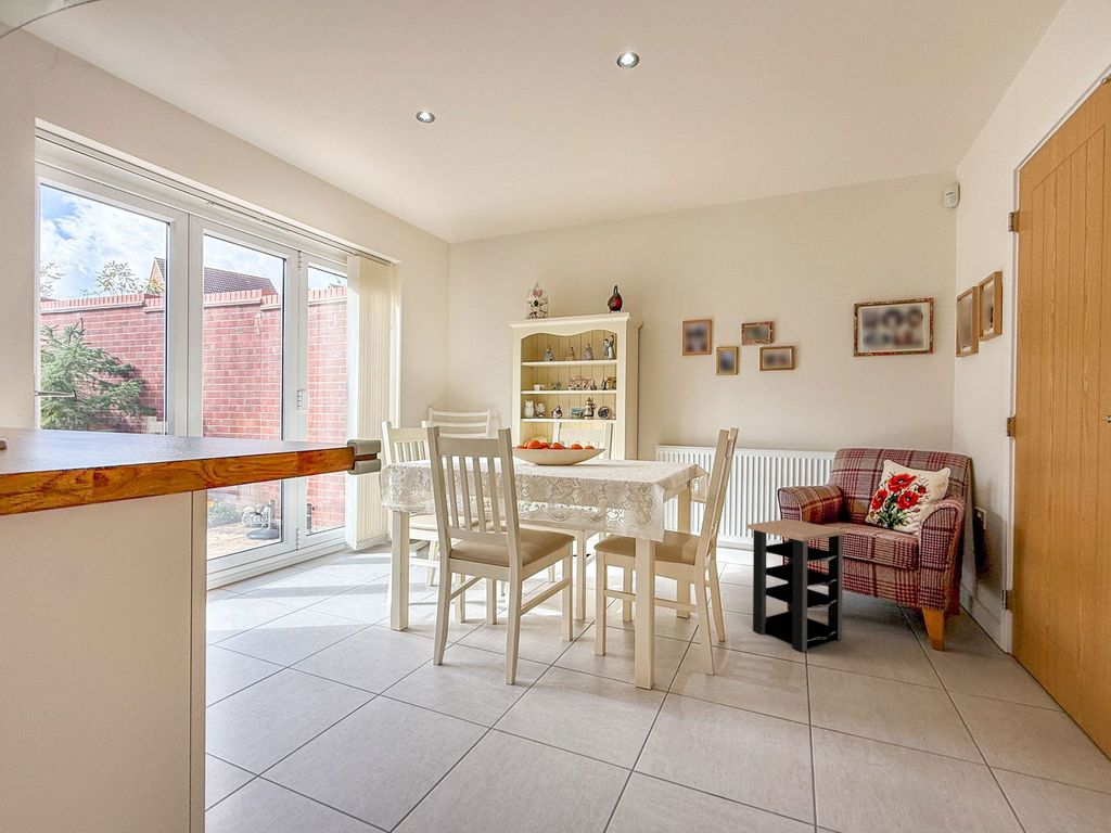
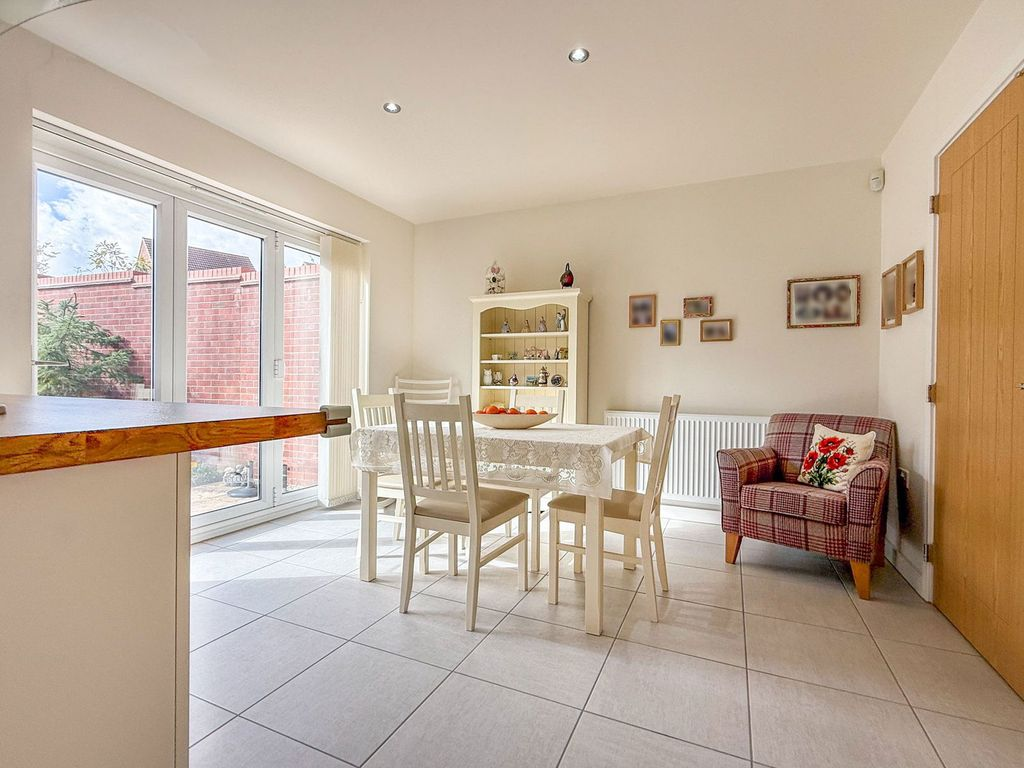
- side table (795, 580)
